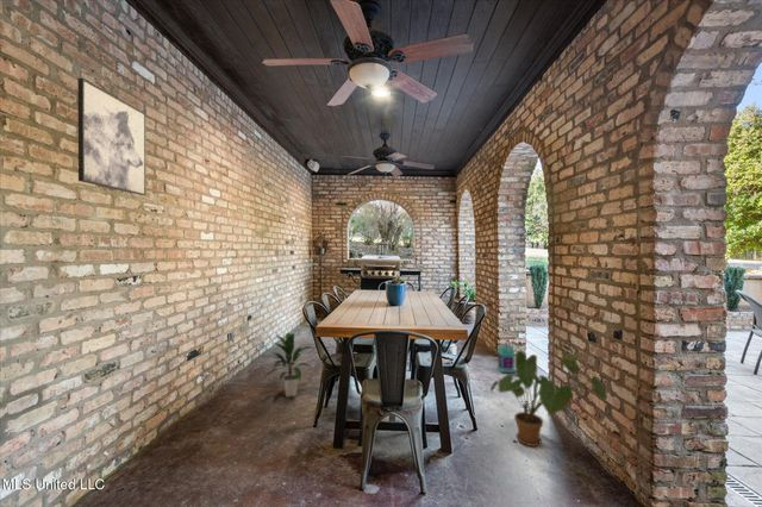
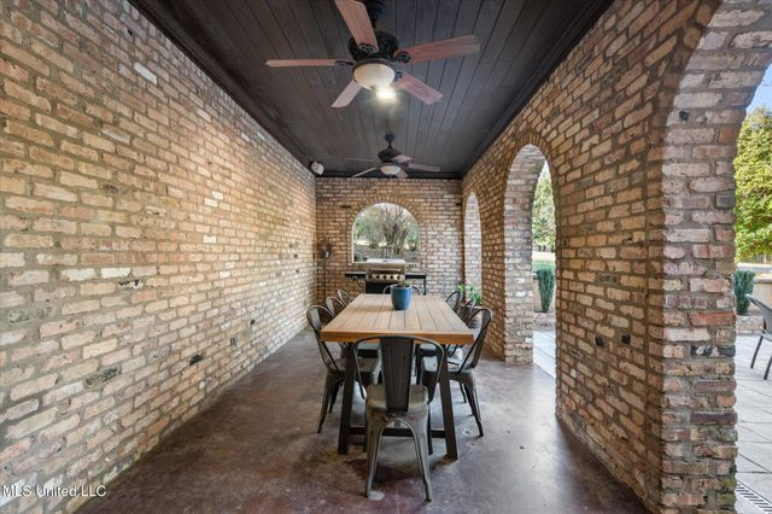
- indoor plant (288, 362)
- lantern (506, 357)
- house plant (543, 399)
- wall art (115, 143)
